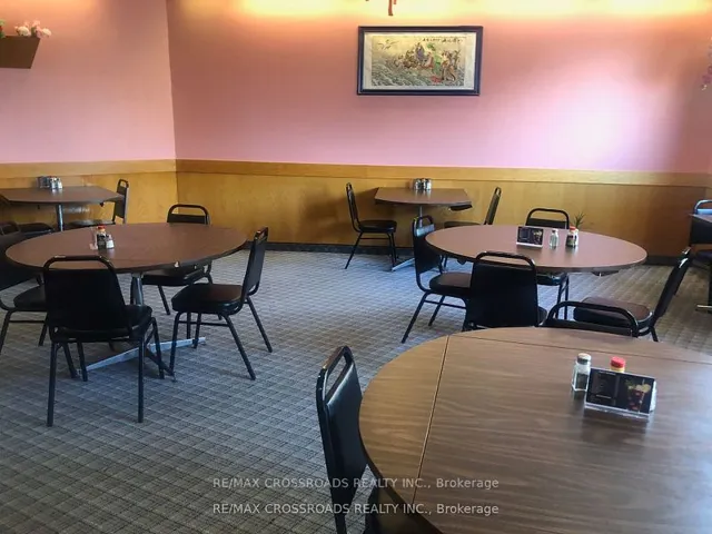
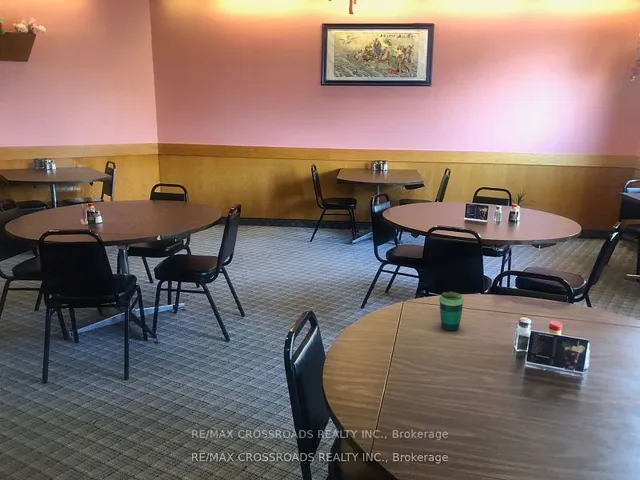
+ cup (450, 311)
